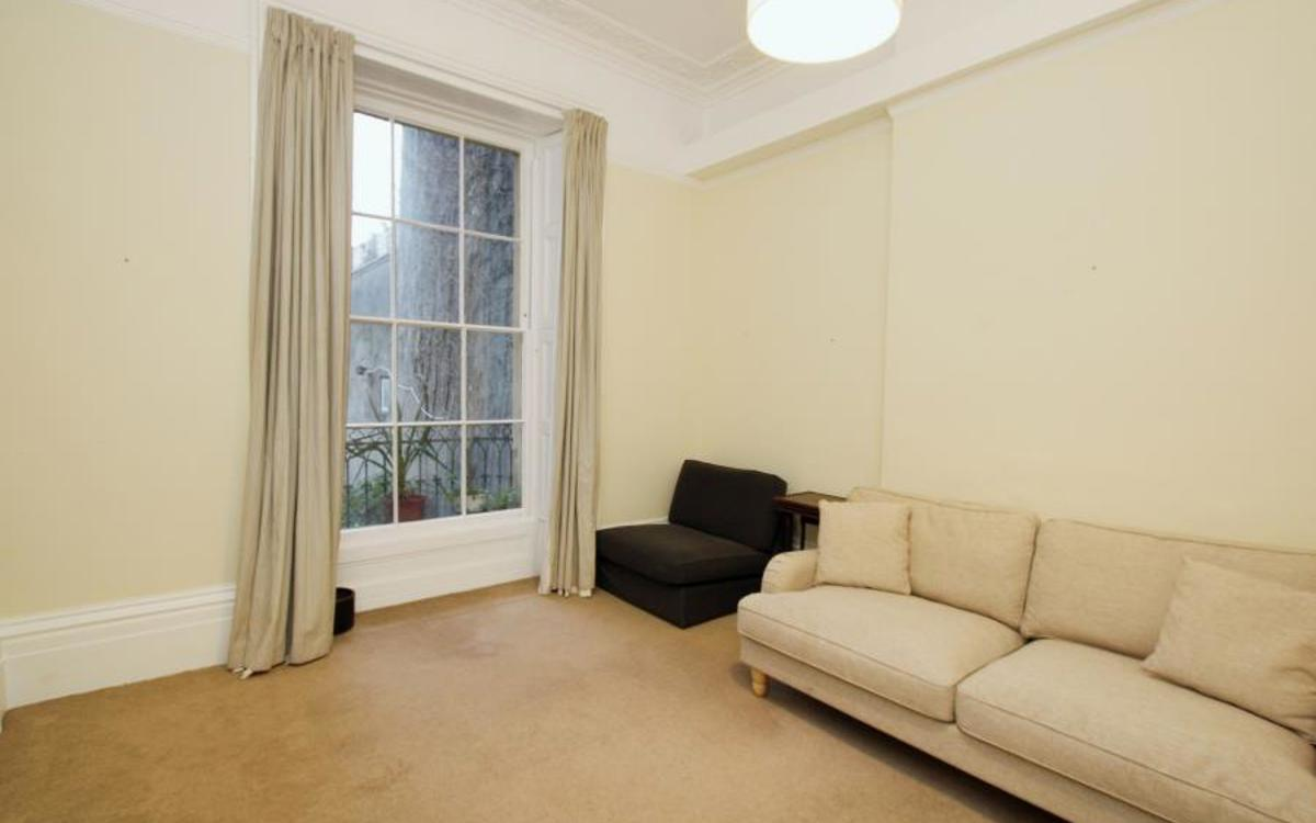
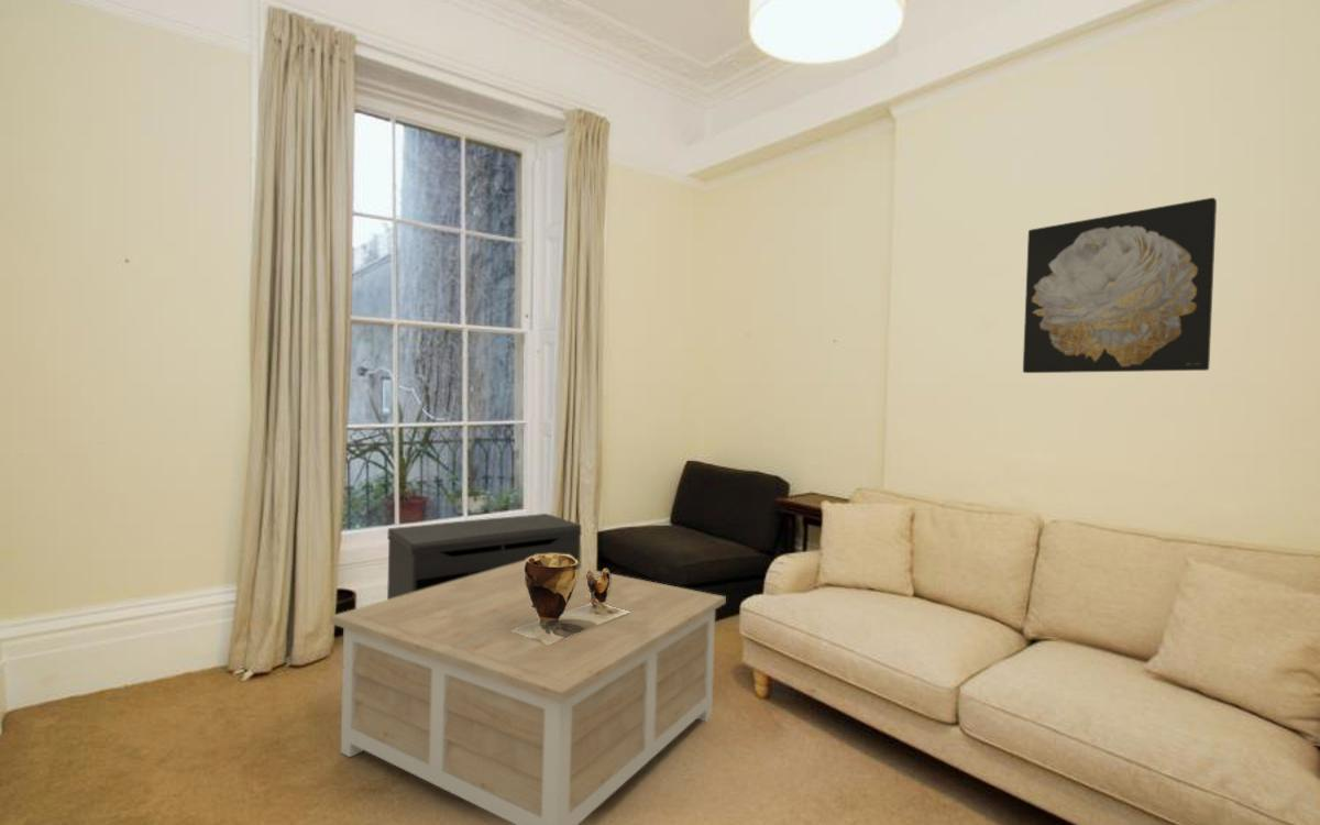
+ coffee table (541, 669)
+ clay pot (573, 586)
+ wall art (1111, 294)
+ bench (485, 571)
